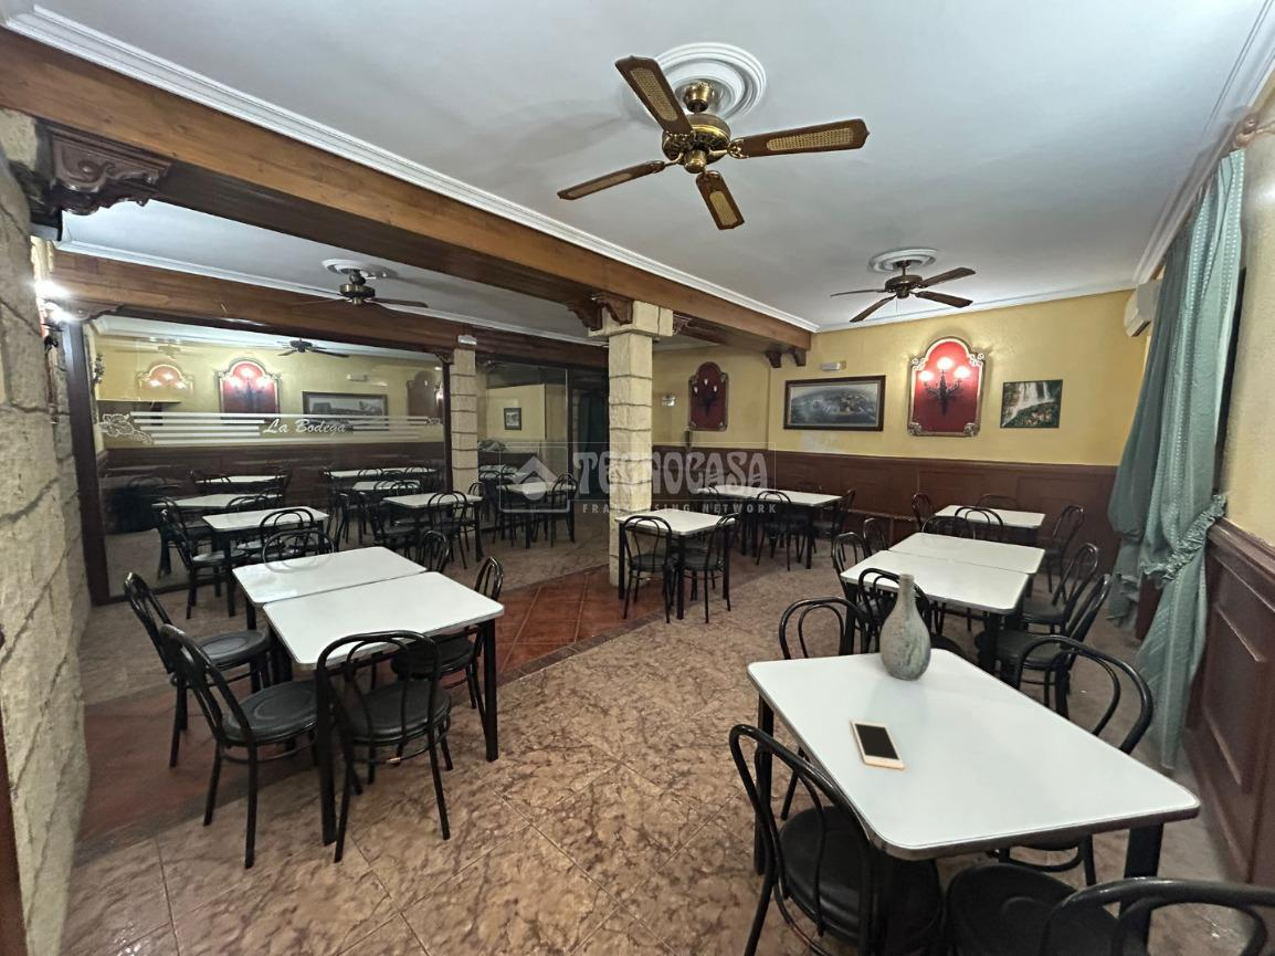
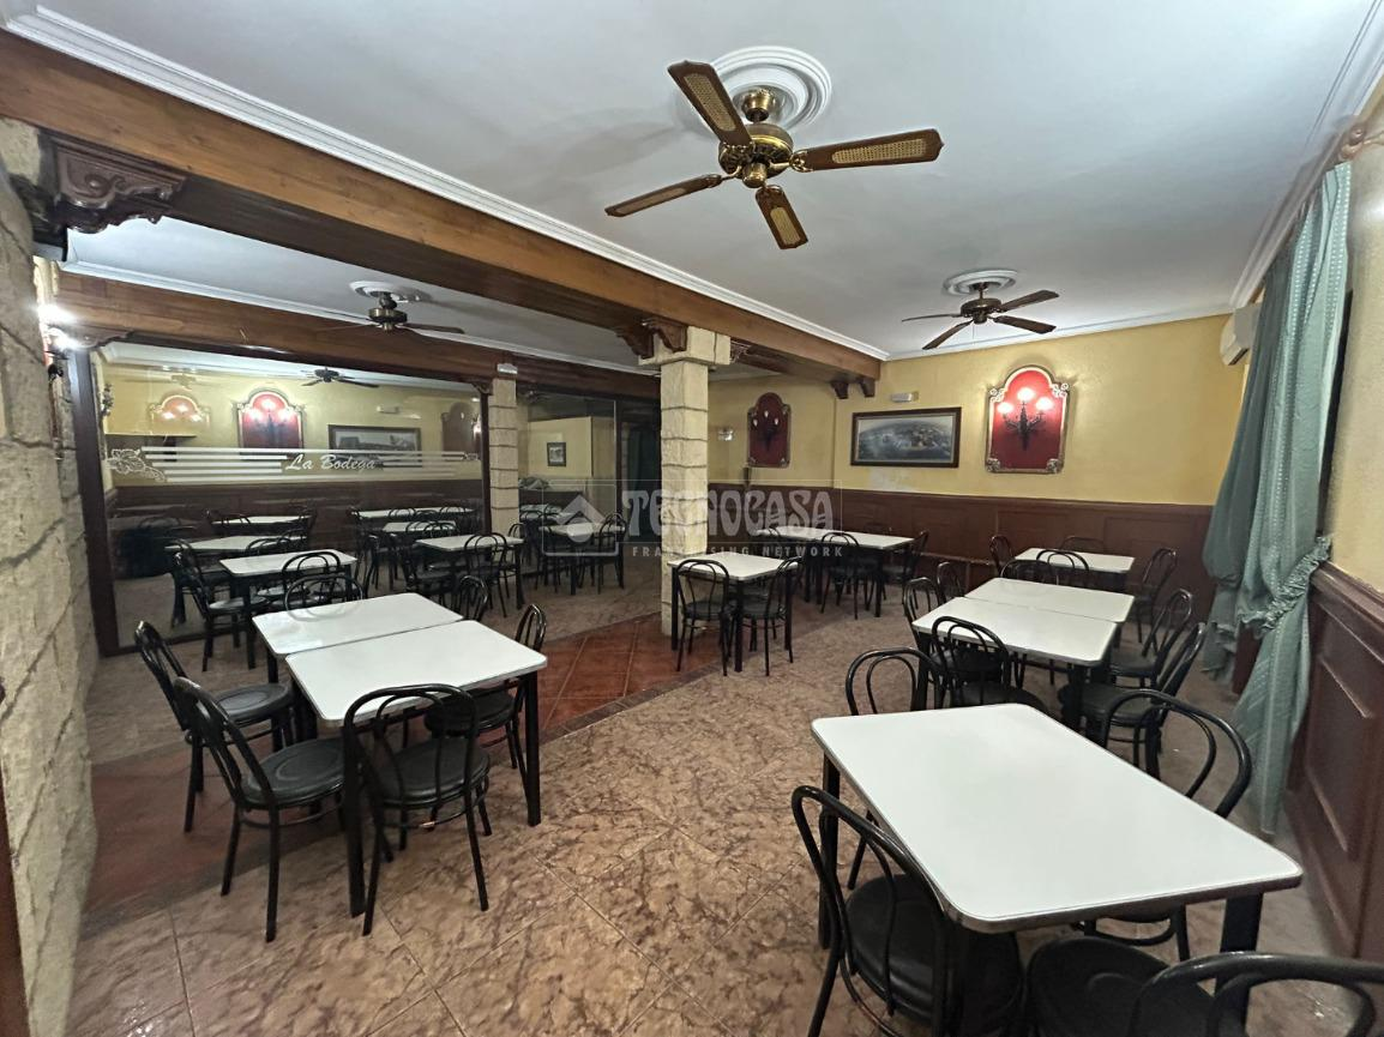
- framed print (1030, 405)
- vase (906, 624)
- cell phone (875, 743)
